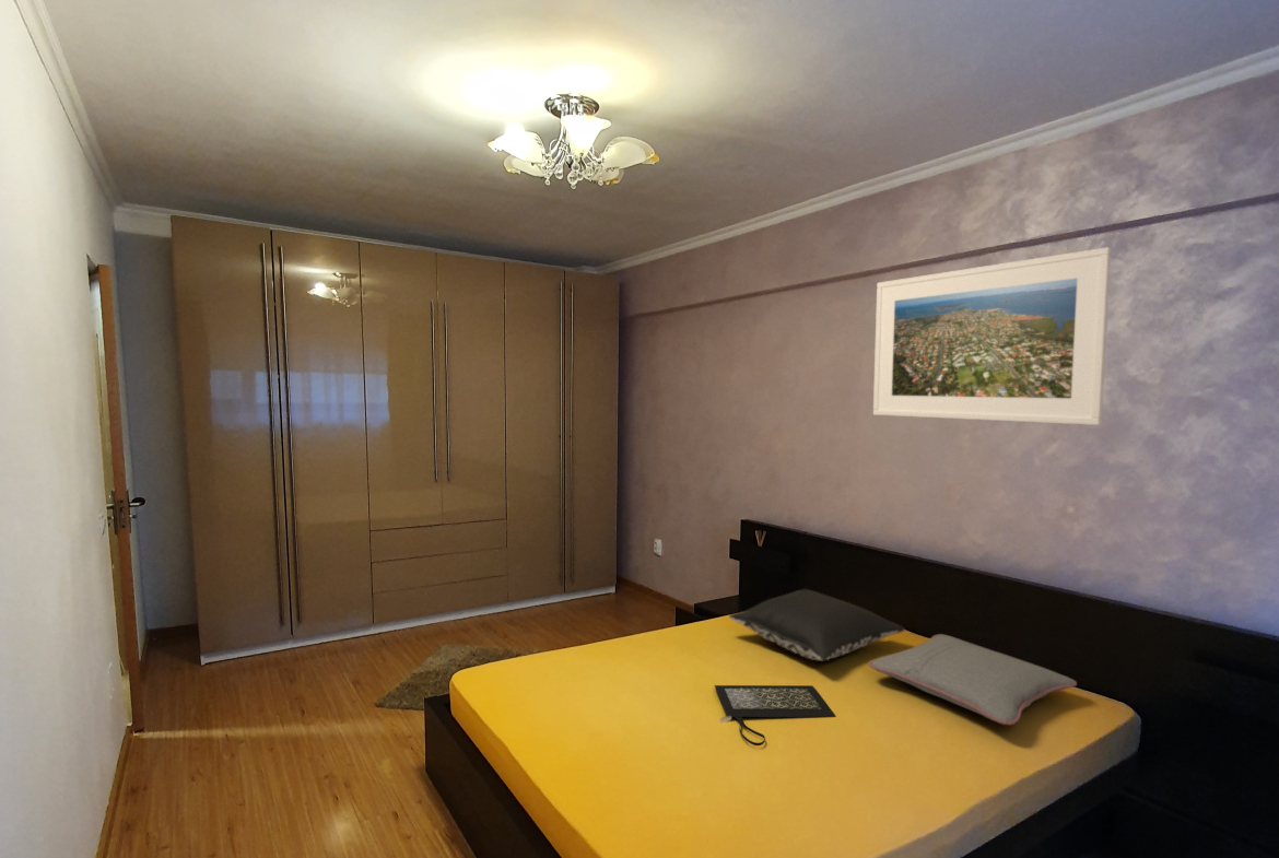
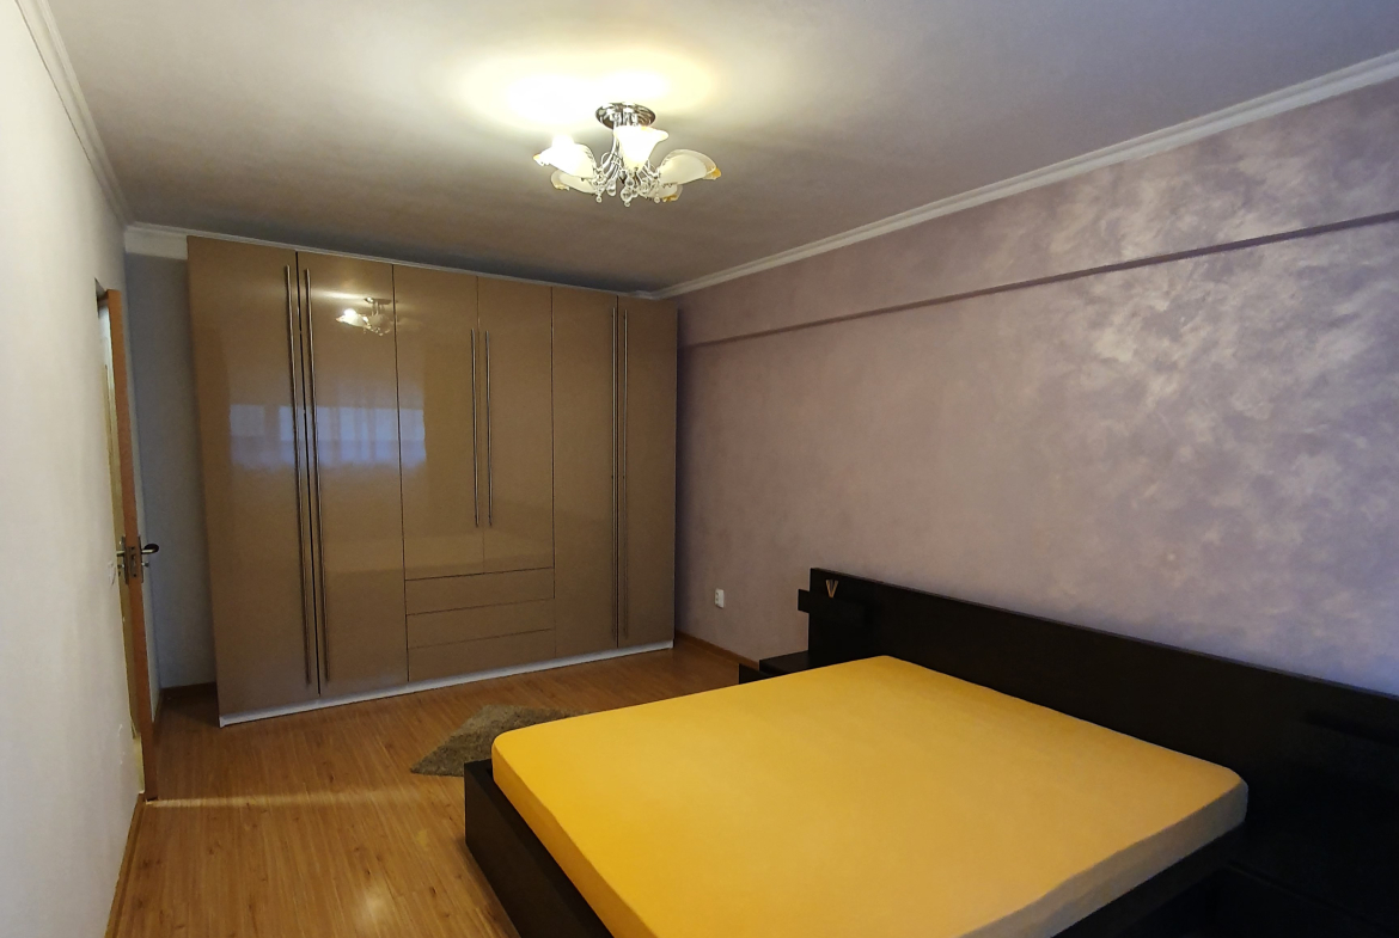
- pillow (969, 672)
- pillow (813, 622)
- clutch bag (767, 701)
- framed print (973, 343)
